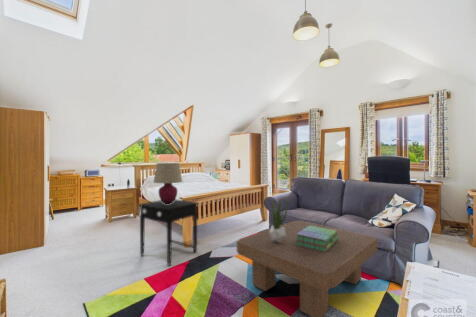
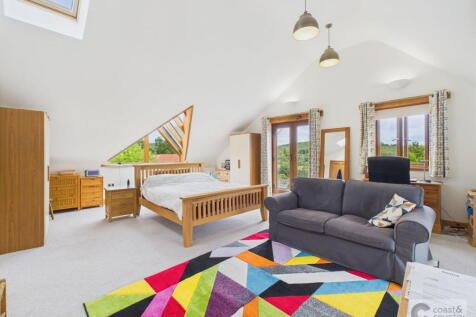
- coffee table (307, 260)
- side table (168, 228)
- table lamp (168, 183)
- stack of books (317, 237)
- potted plant (278, 219)
